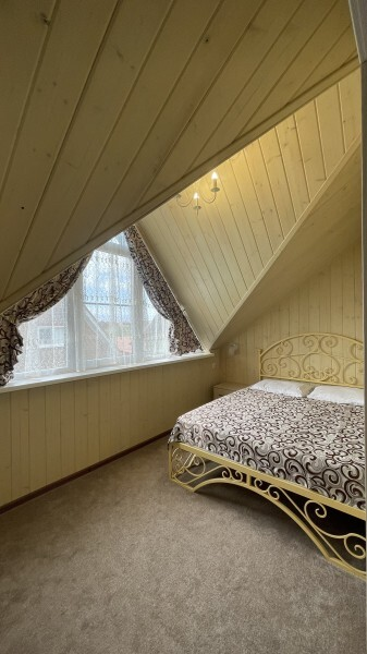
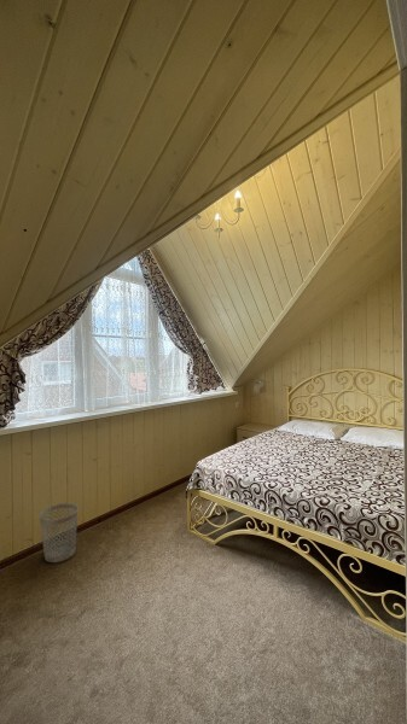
+ wastebasket (59, 532)
